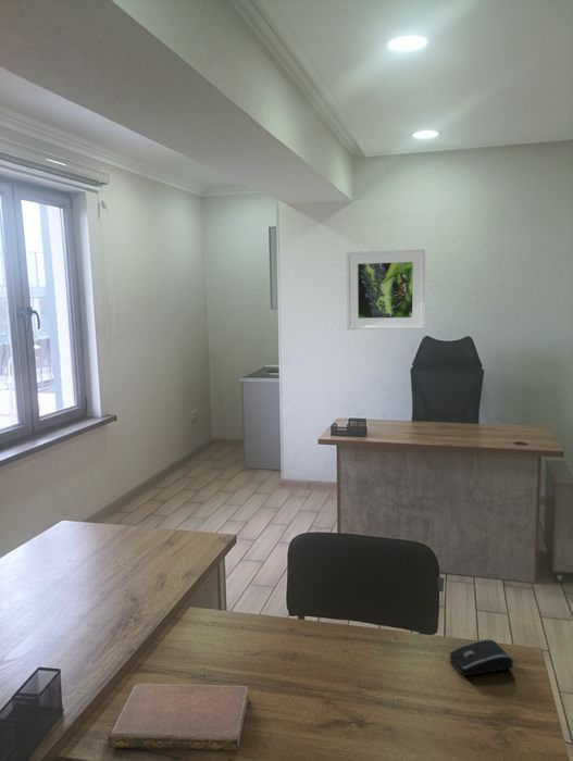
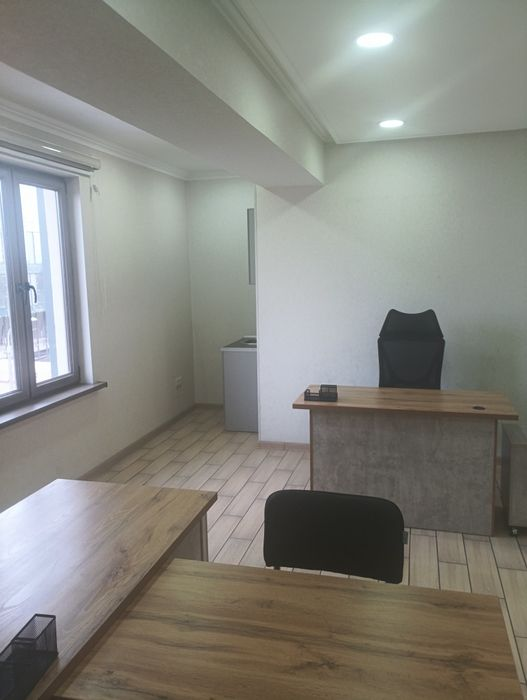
- notebook (183, 715)
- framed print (385, 290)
- computer mouse (479, 657)
